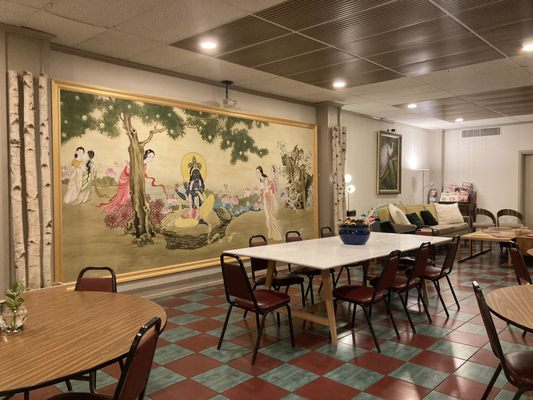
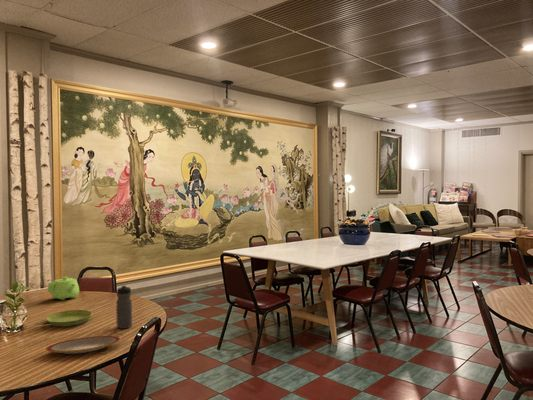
+ water bottle (124, 305)
+ saucer (69, 318)
+ plate (84, 346)
+ teapot (64, 288)
